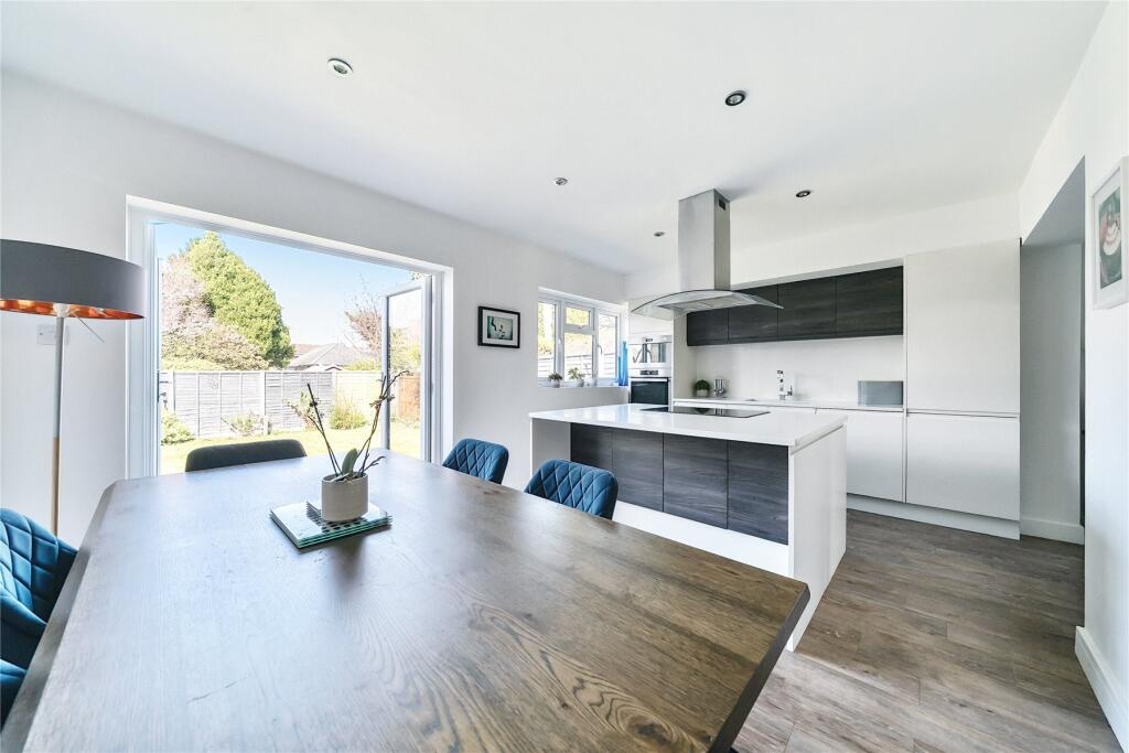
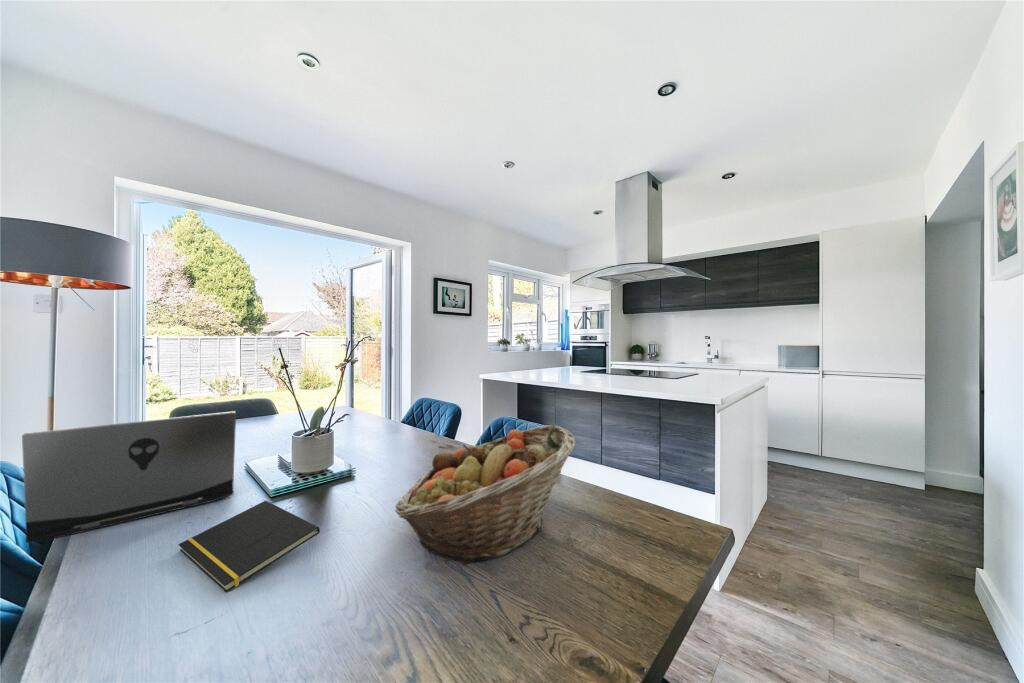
+ notepad (249, 538)
+ laptop (143, 459)
+ fruit basket (491, 478)
